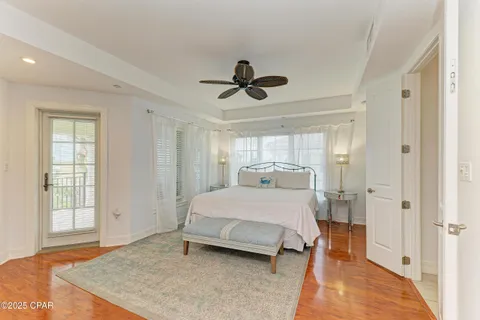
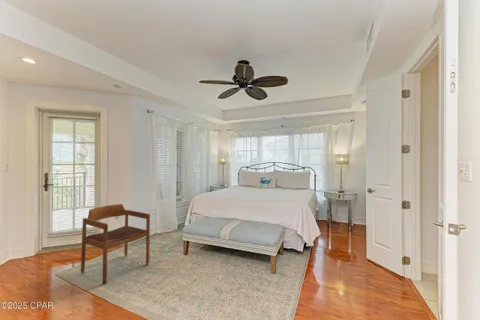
+ armchair (116, 238)
